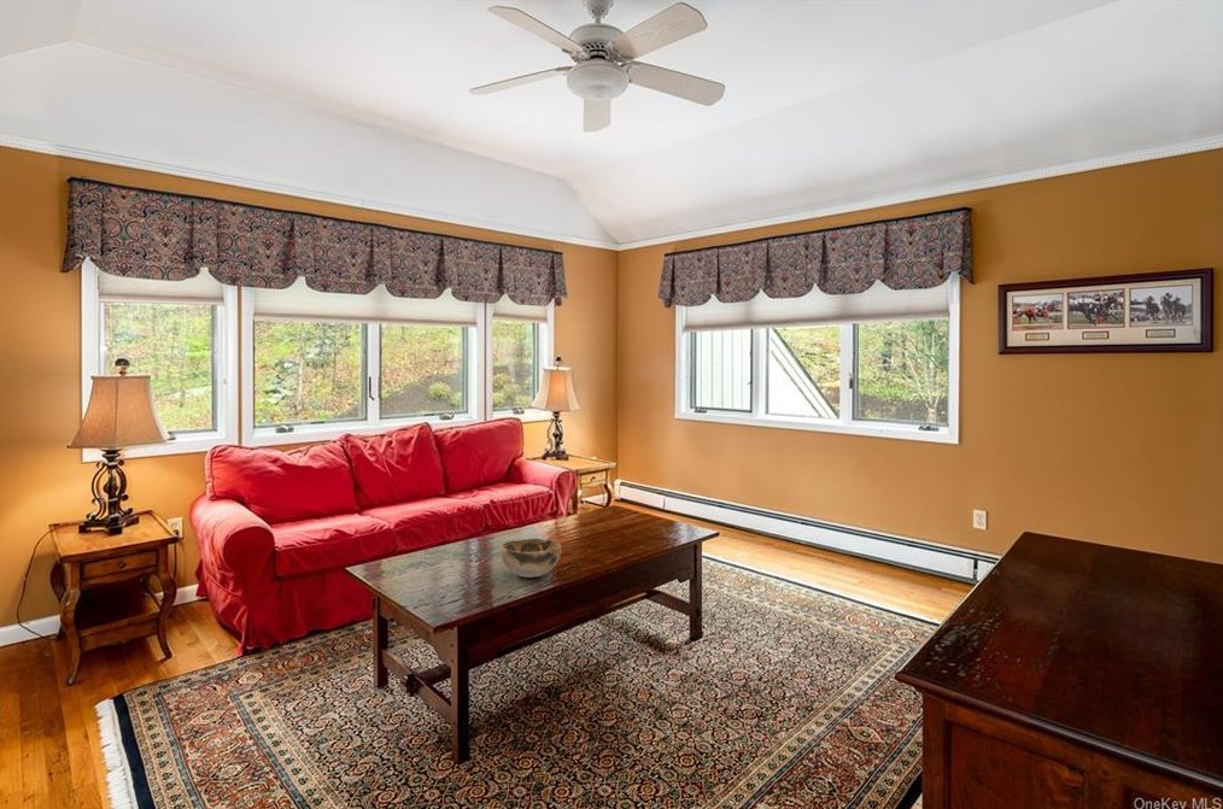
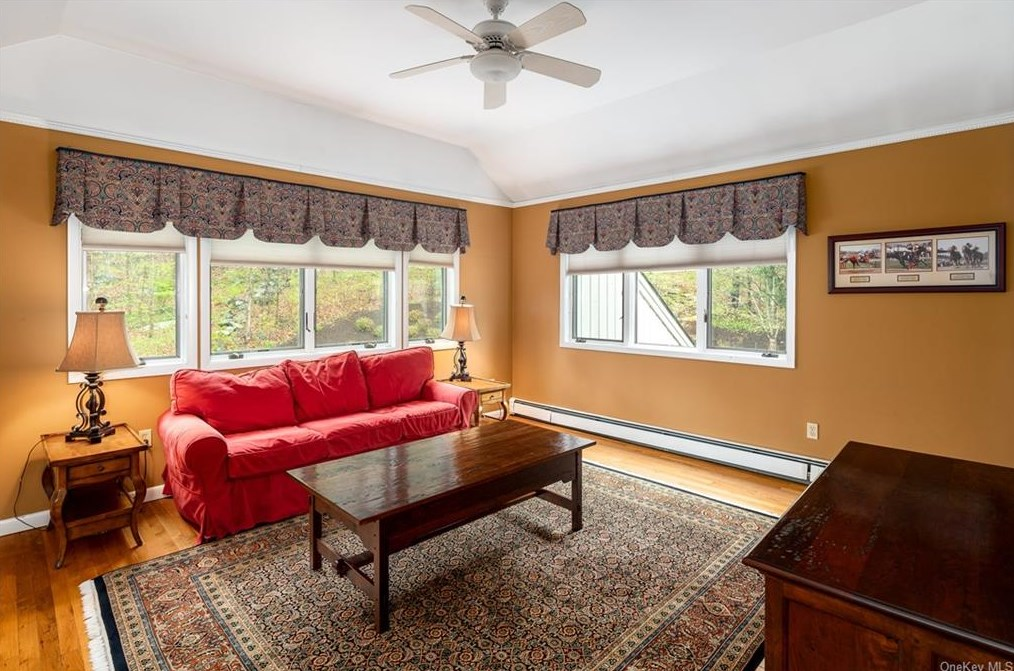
- decorative bowl (531, 559)
